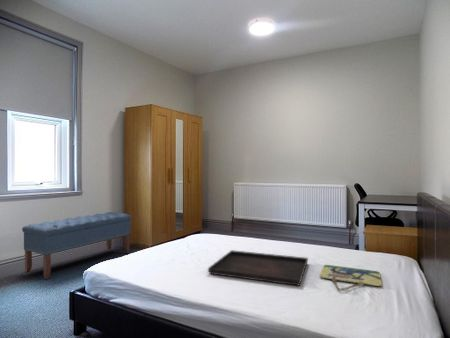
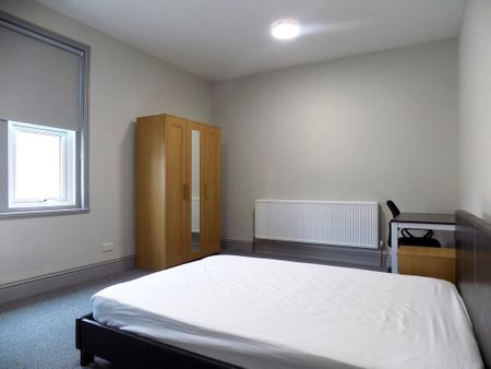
- serving tray (260, 265)
- home sign (349, 278)
- bench (82, 239)
